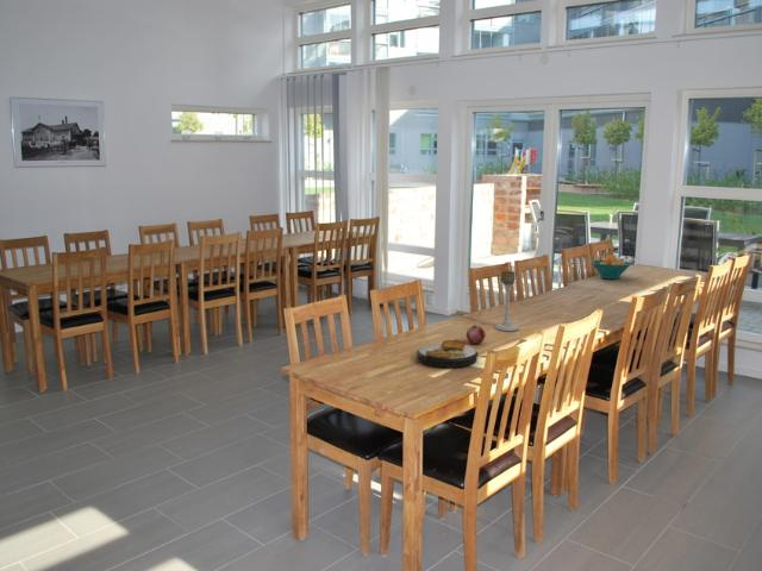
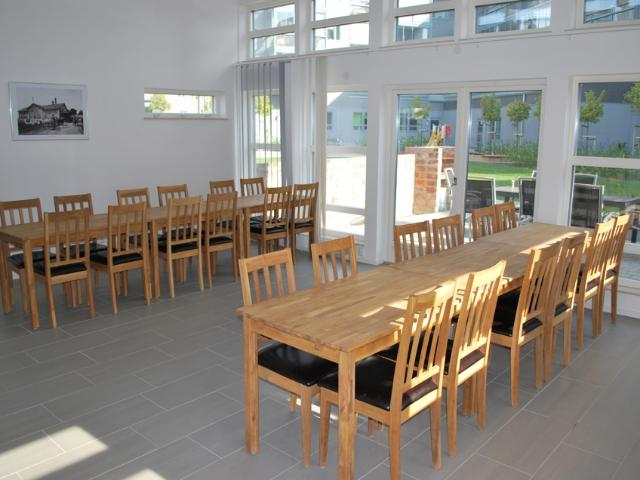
- fruit bowl (610, 266)
- fruit (475, 332)
- plate (446, 352)
- candle holder (507, 300)
